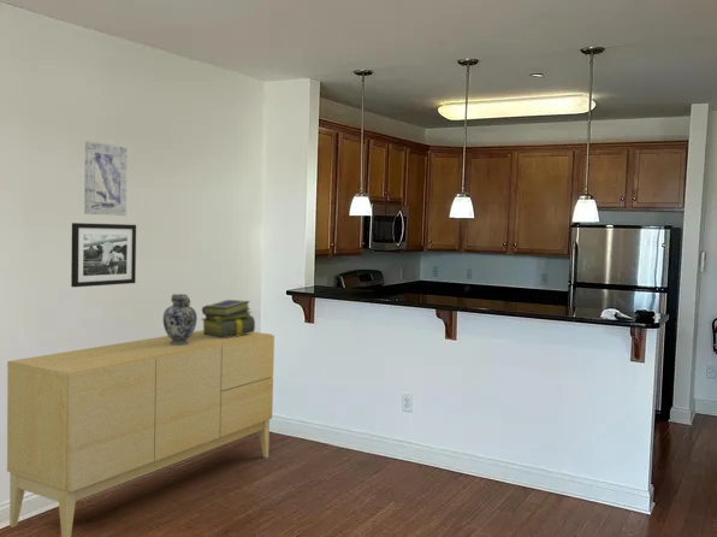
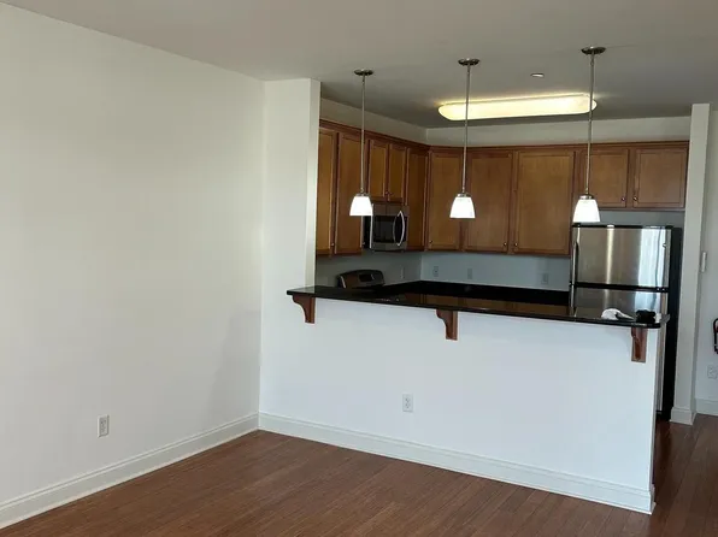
- stack of books (227, 318)
- picture frame (105, 254)
- wall art (106, 179)
- decorative vase (179, 319)
- sideboard (159, 417)
